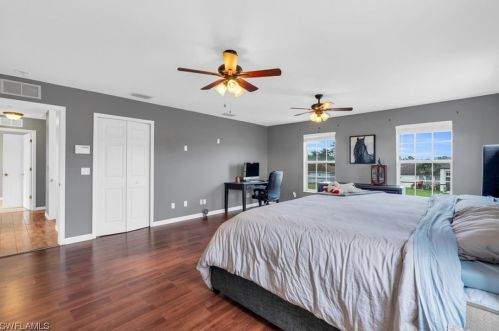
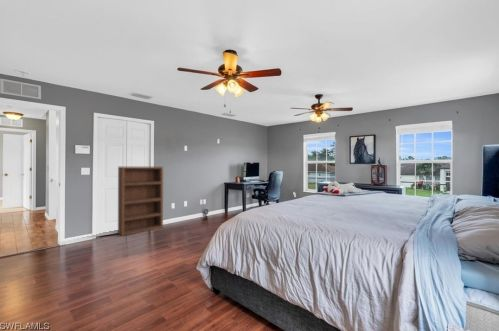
+ bookcase (141, 198)
